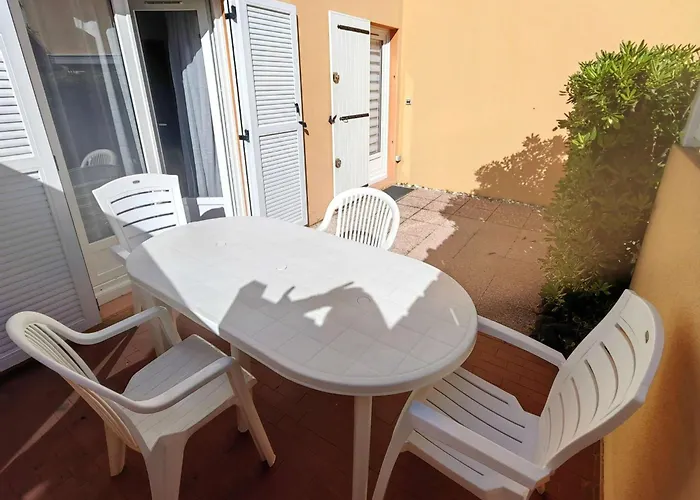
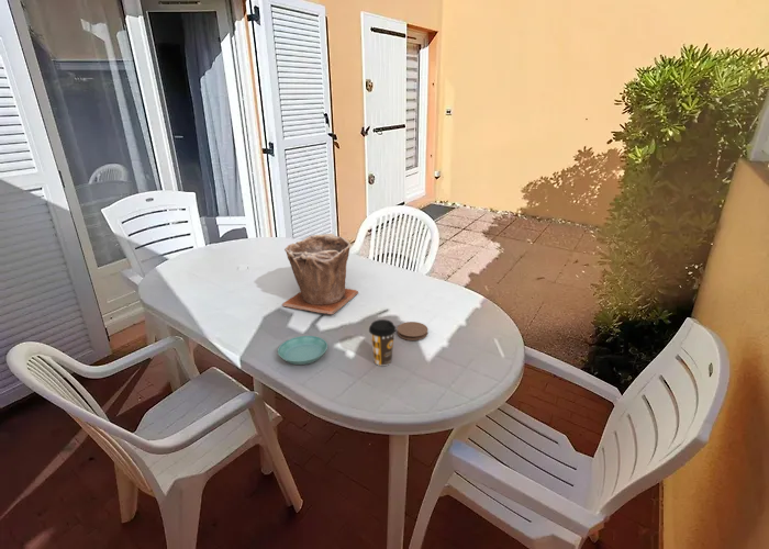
+ coffee cup (382, 343)
+ saucer (303, 351)
+ coaster (412, 330)
+ plant pot (319, 270)
